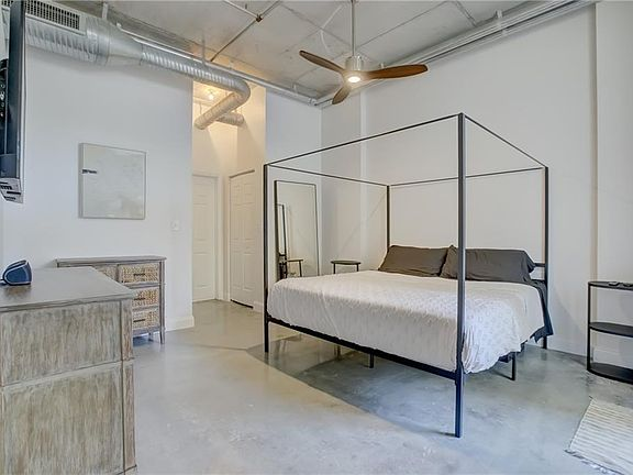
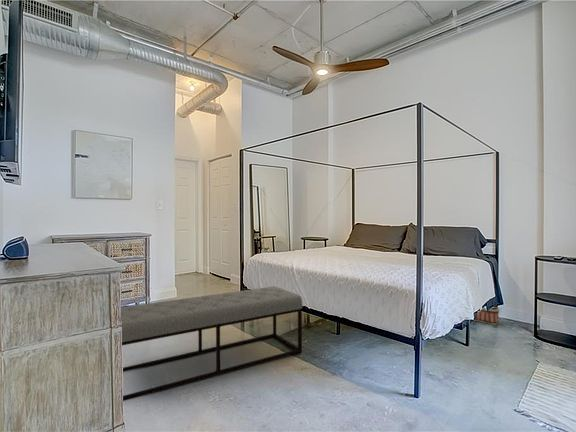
+ bench (208, 328)
+ basket (484, 308)
